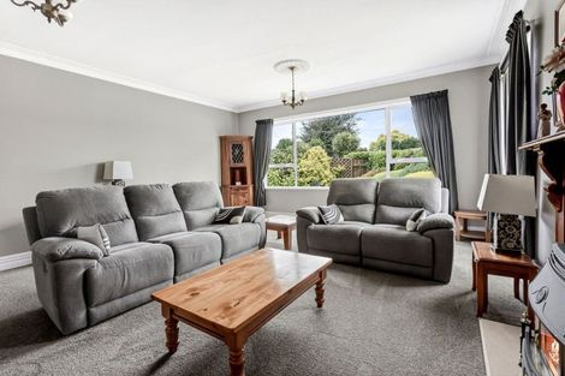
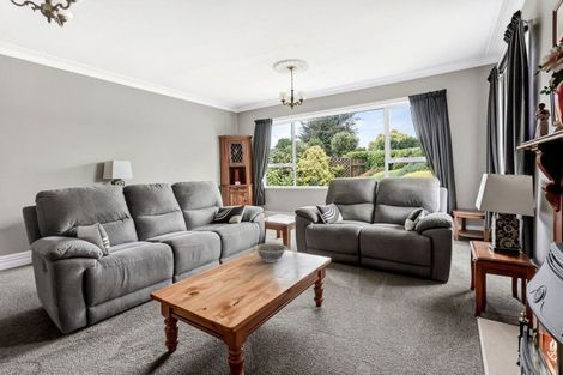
+ decorative bowl (271, 253)
